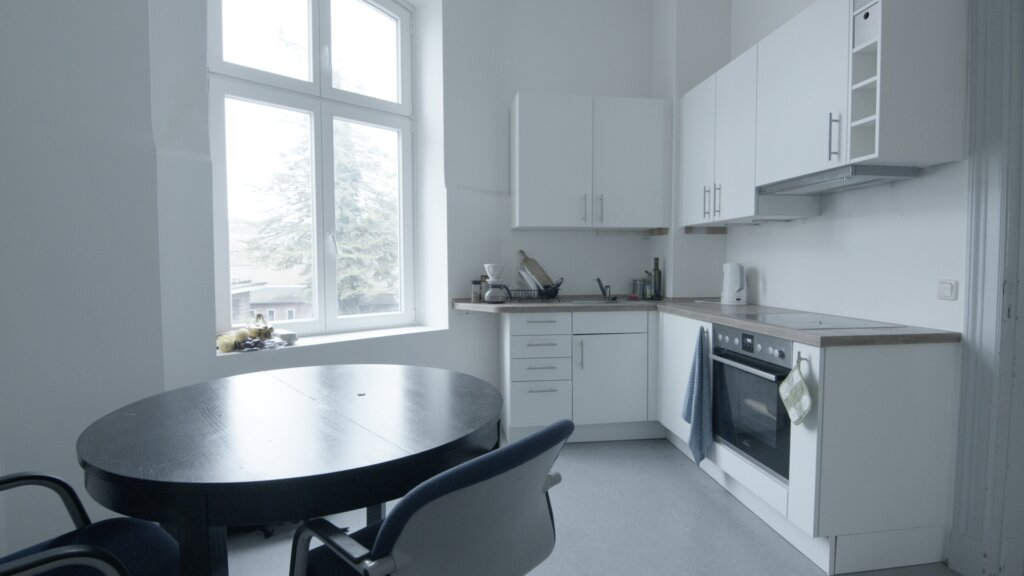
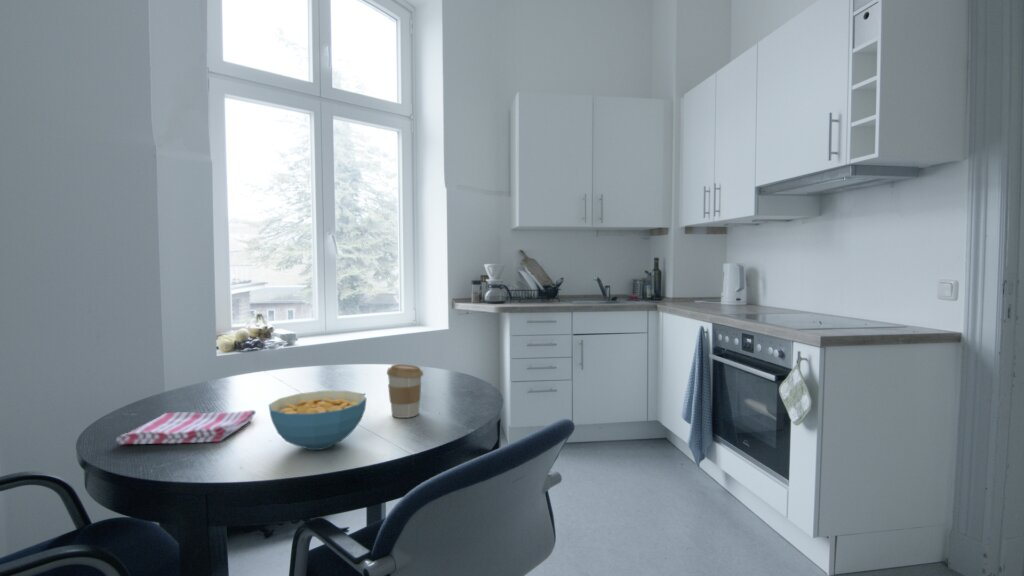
+ cereal bowl (319, 423)
+ coffee cup (405, 389)
+ dish towel (191, 424)
